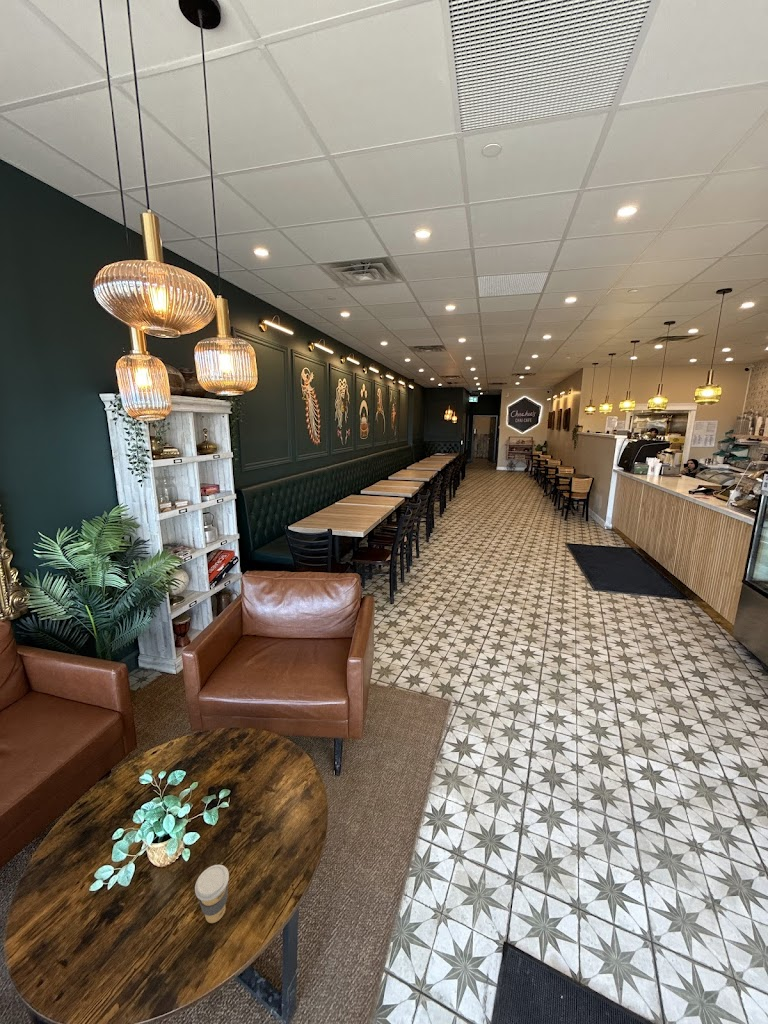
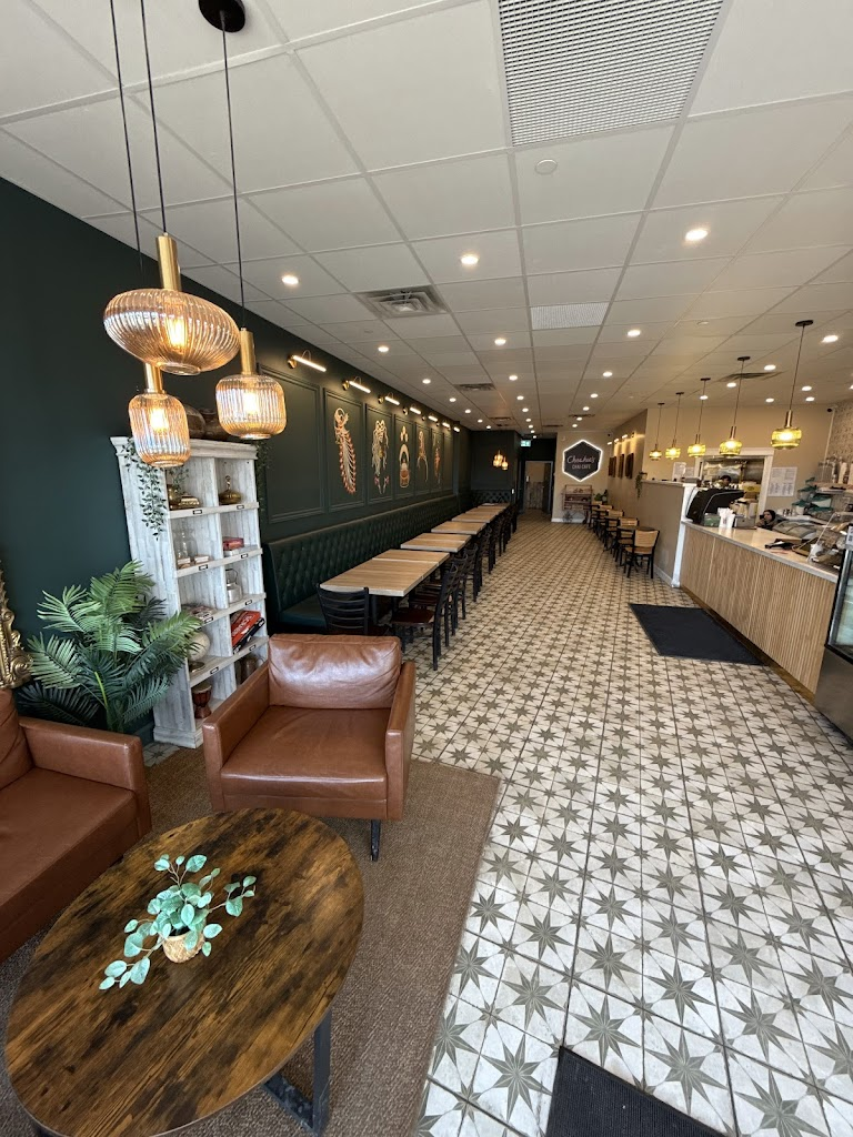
- coffee cup (213, 895)
